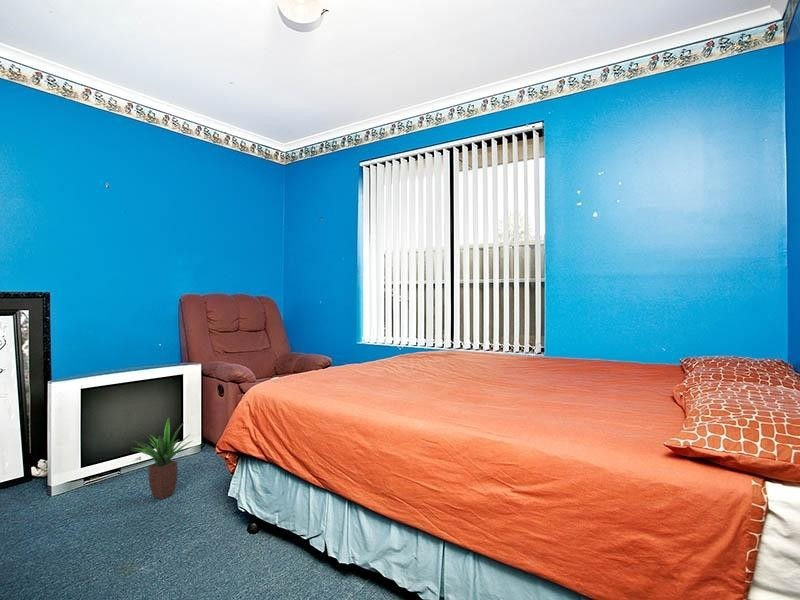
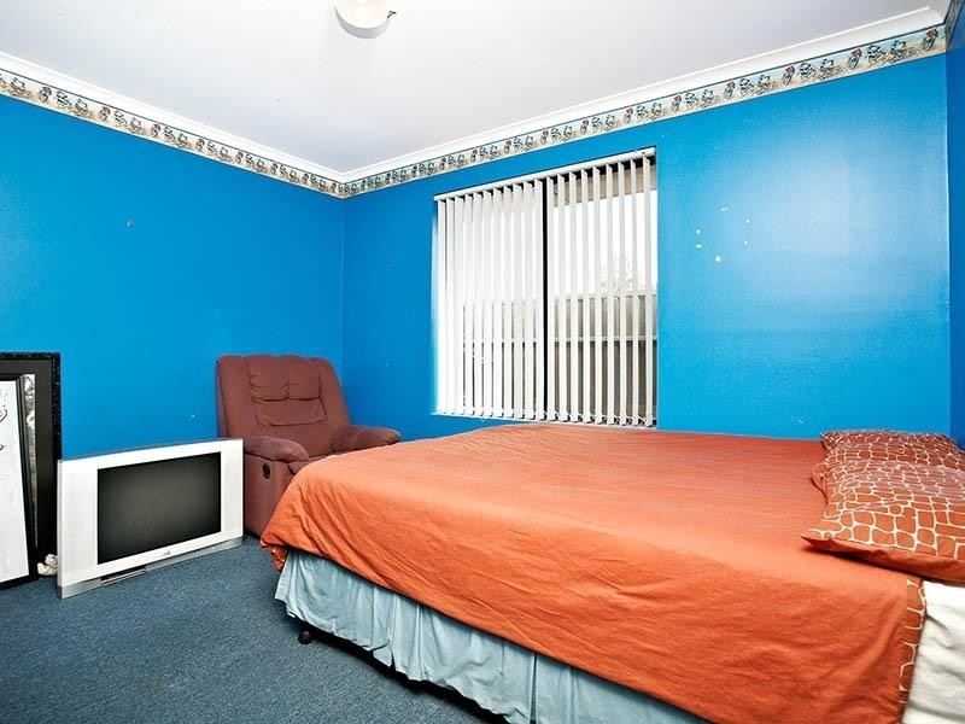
- potted plant (164, 457)
